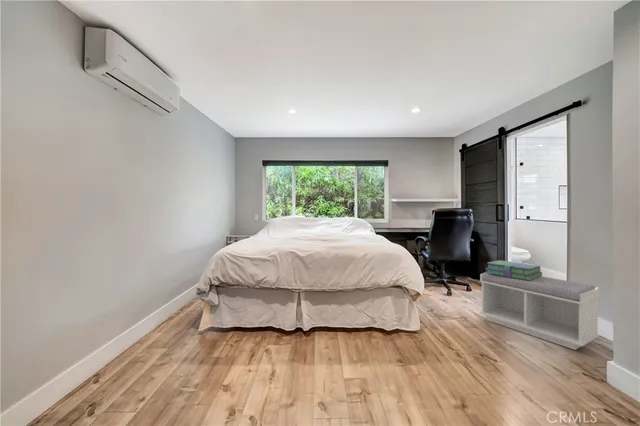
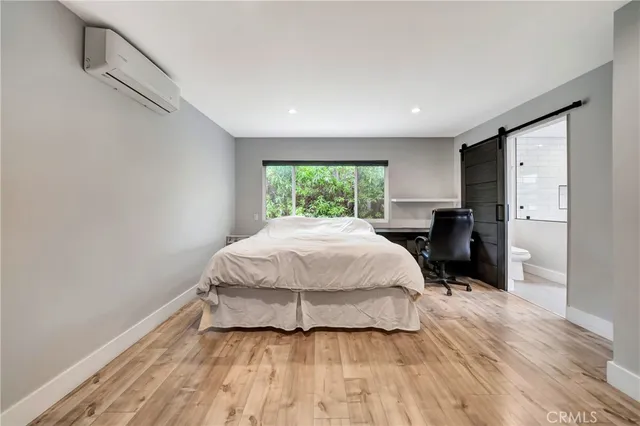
- bench (533, 303)
- stack of books (512, 269)
